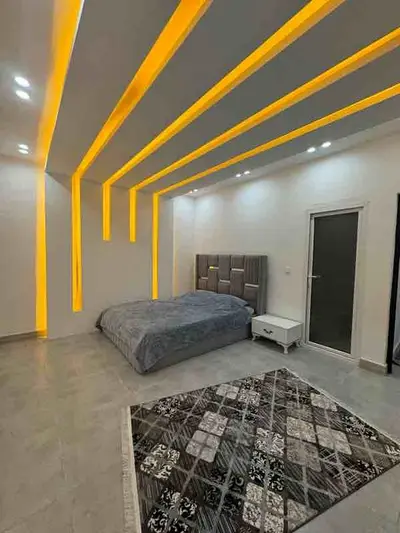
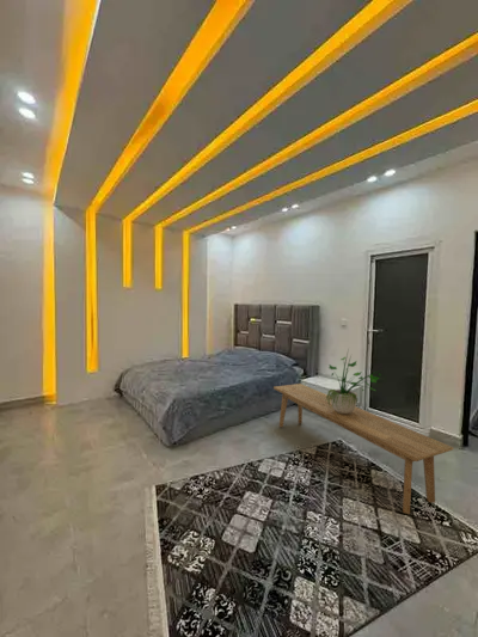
+ bench (342, 427)
+ potted plant (353, 382)
